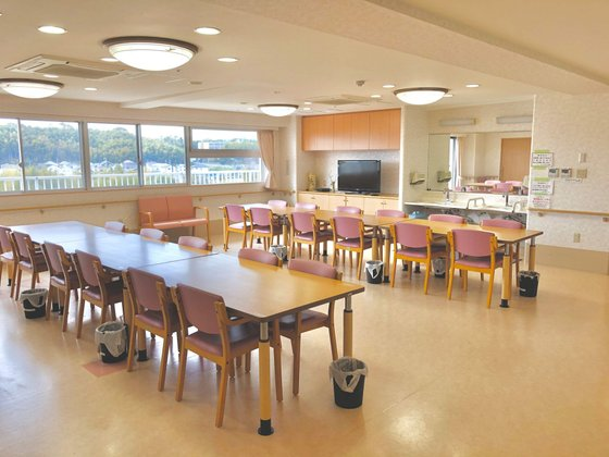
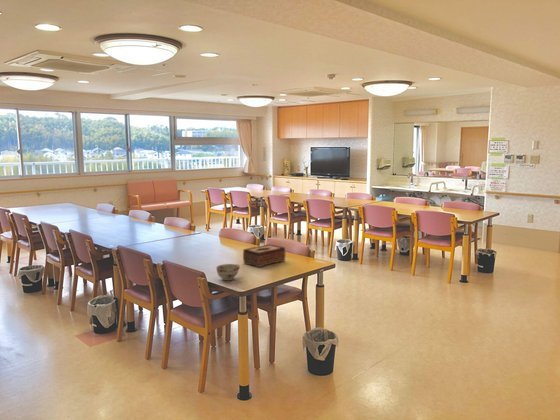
+ tissue box (264, 255)
+ teacup (229, 272)
